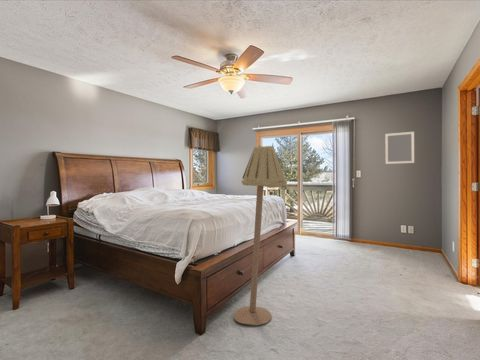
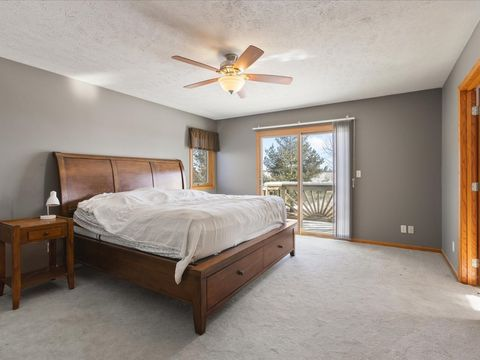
- home mirror (399, 148)
- floor lamp (259, 232)
